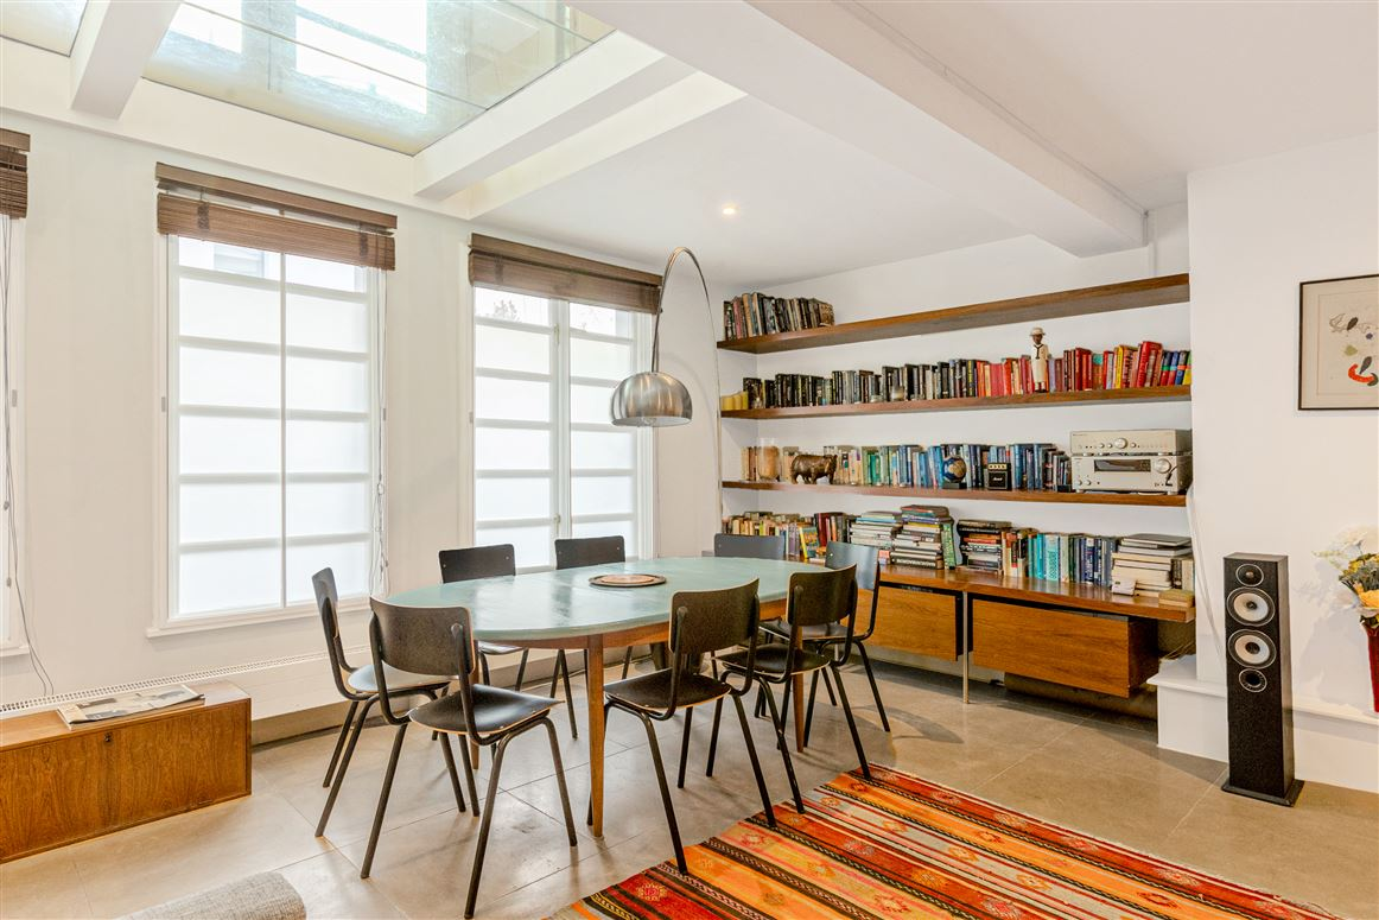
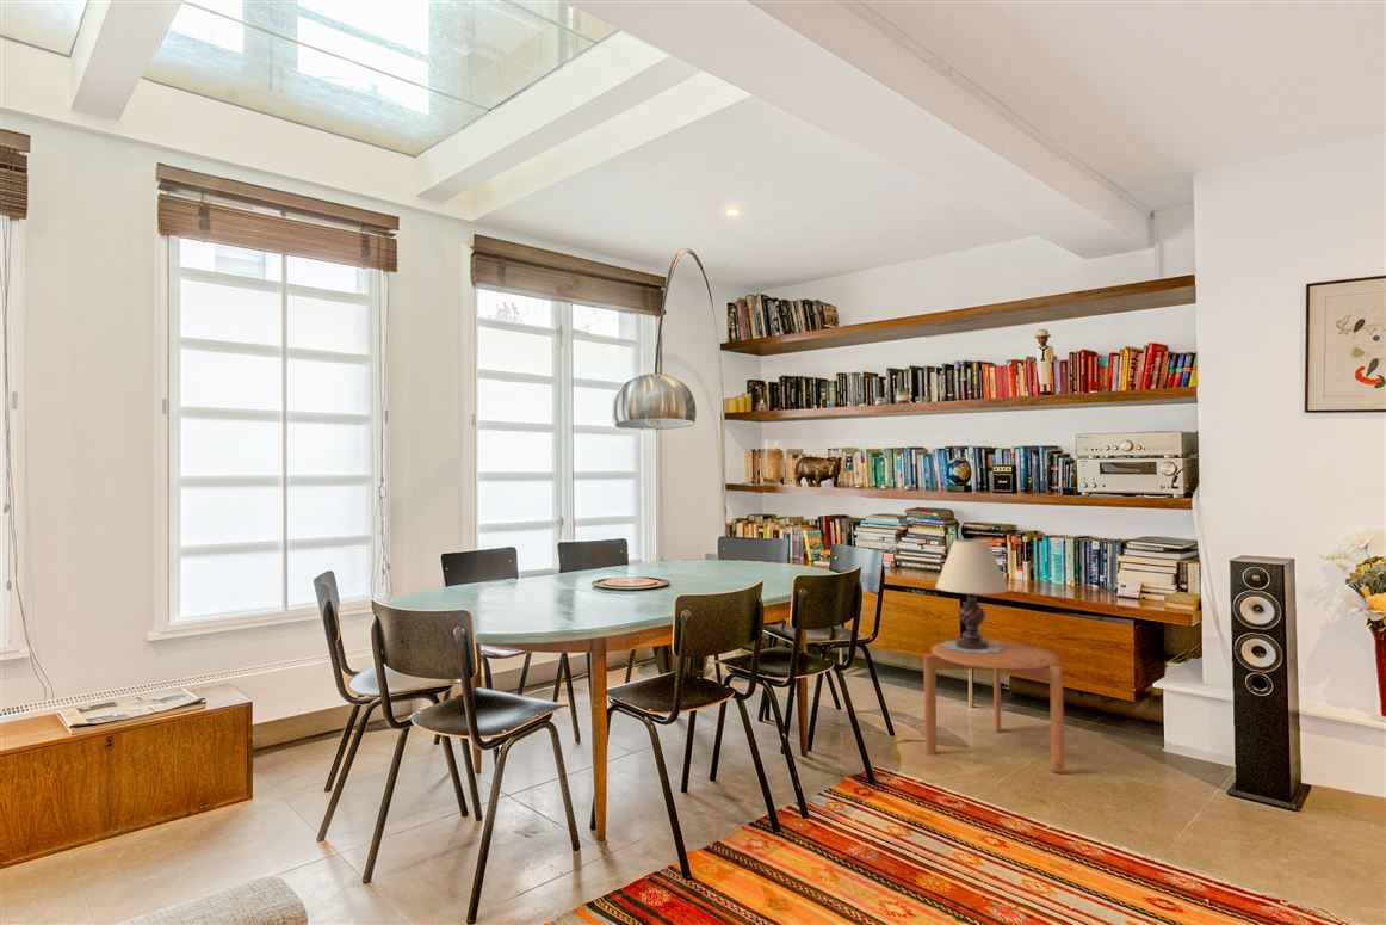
+ side table (994, 701)
+ table lamp (971, 593)
